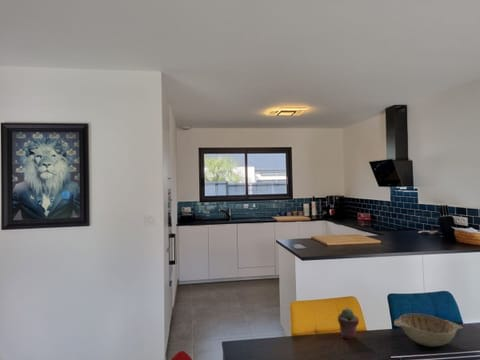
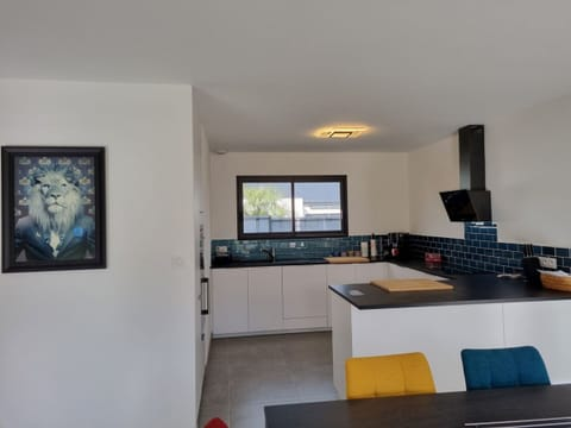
- decorative bowl (427, 331)
- potted succulent (348, 322)
